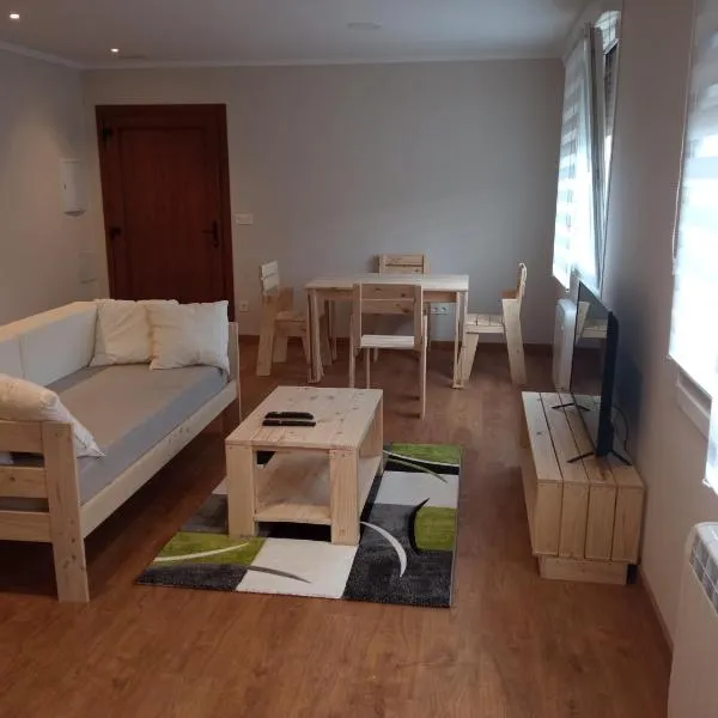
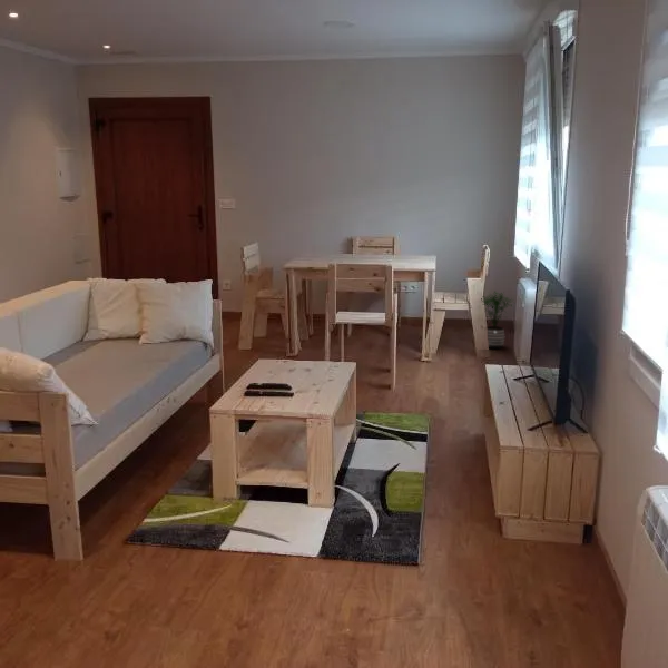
+ potted plant (493, 318)
